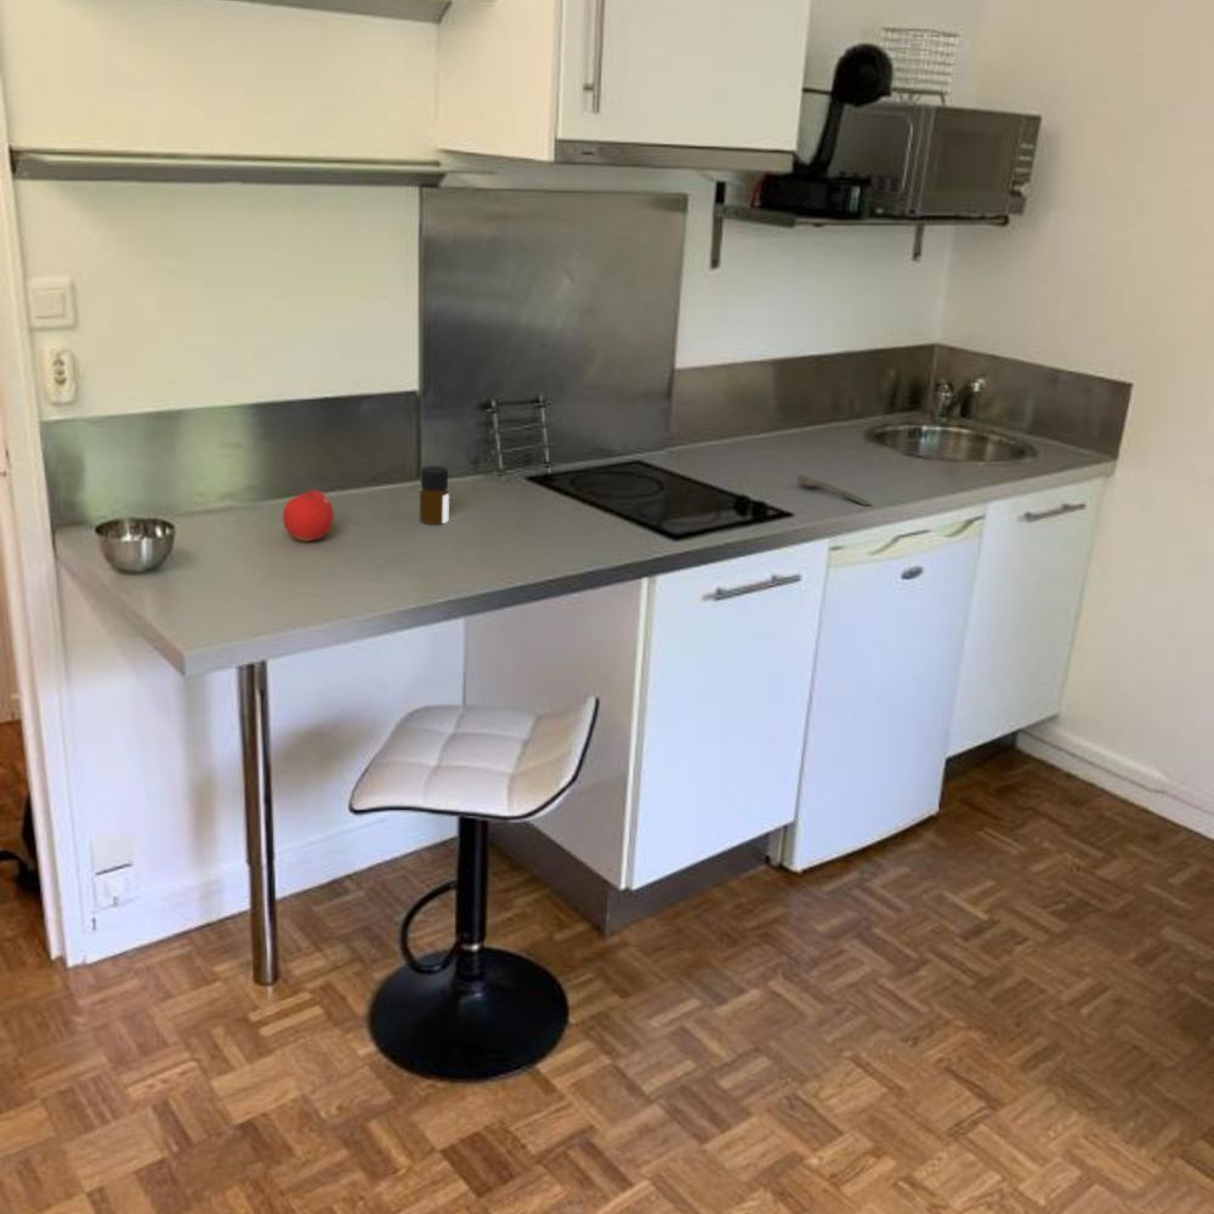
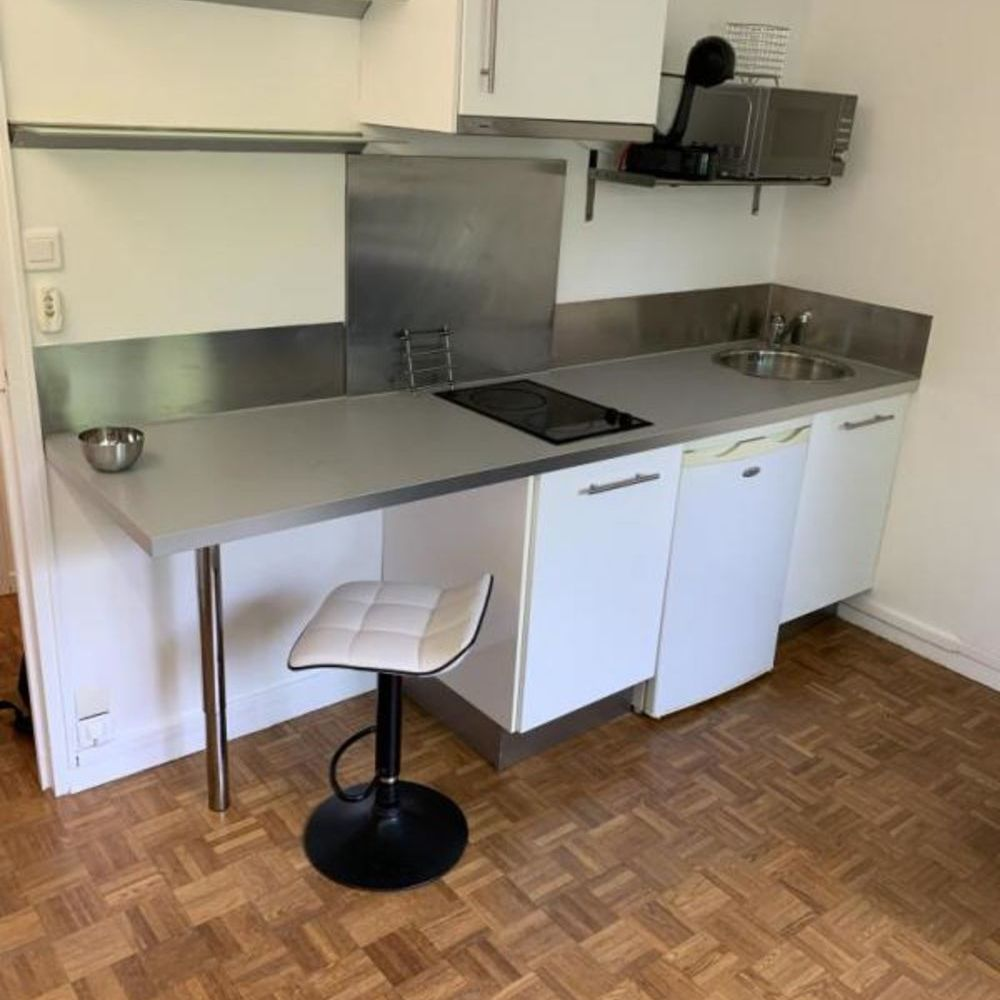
- spoon (834, 489)
- fruit (307, 512)
- bottle (433, 494)
